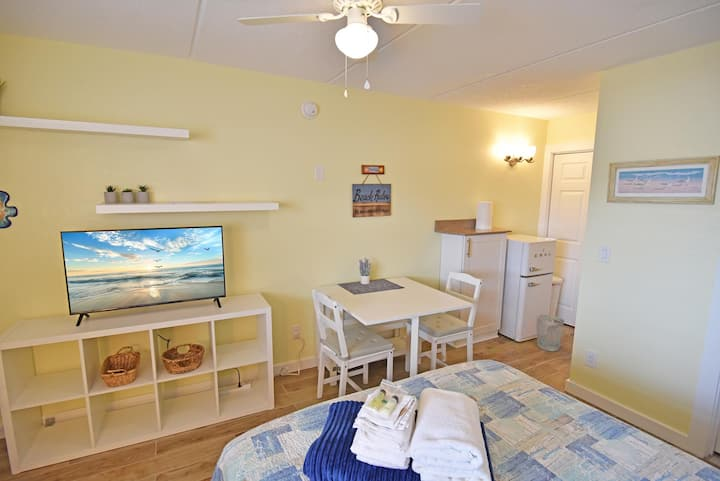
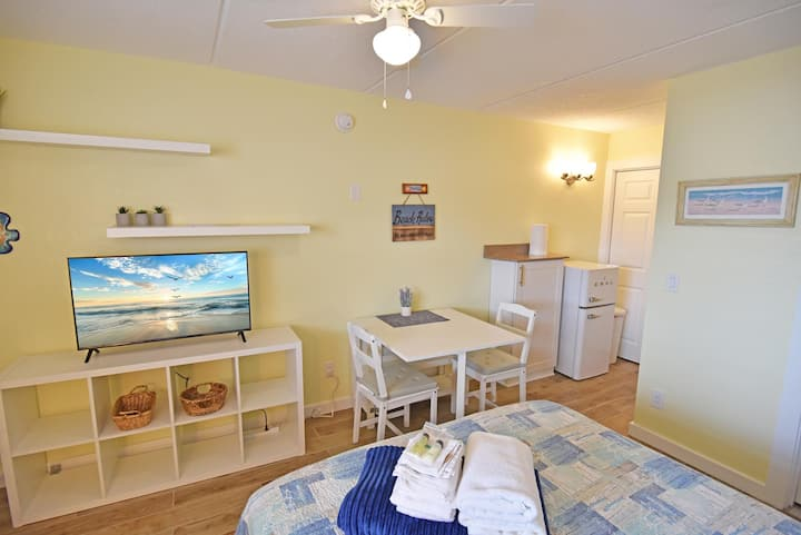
- wastebasket (549, 332)
